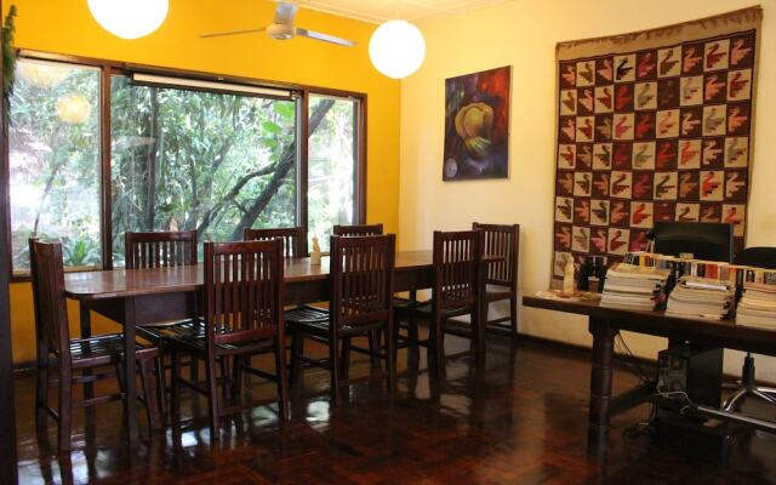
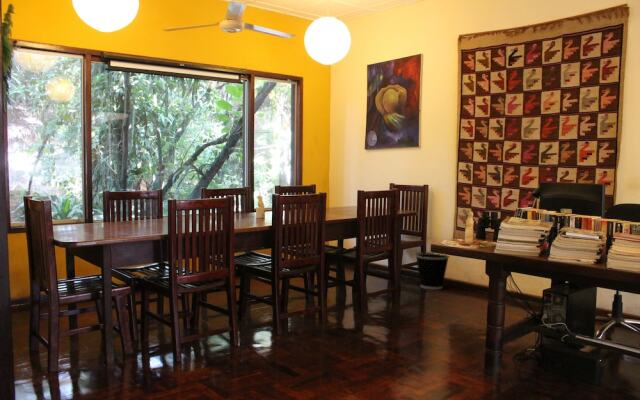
+ wastebasket (431, 271)
